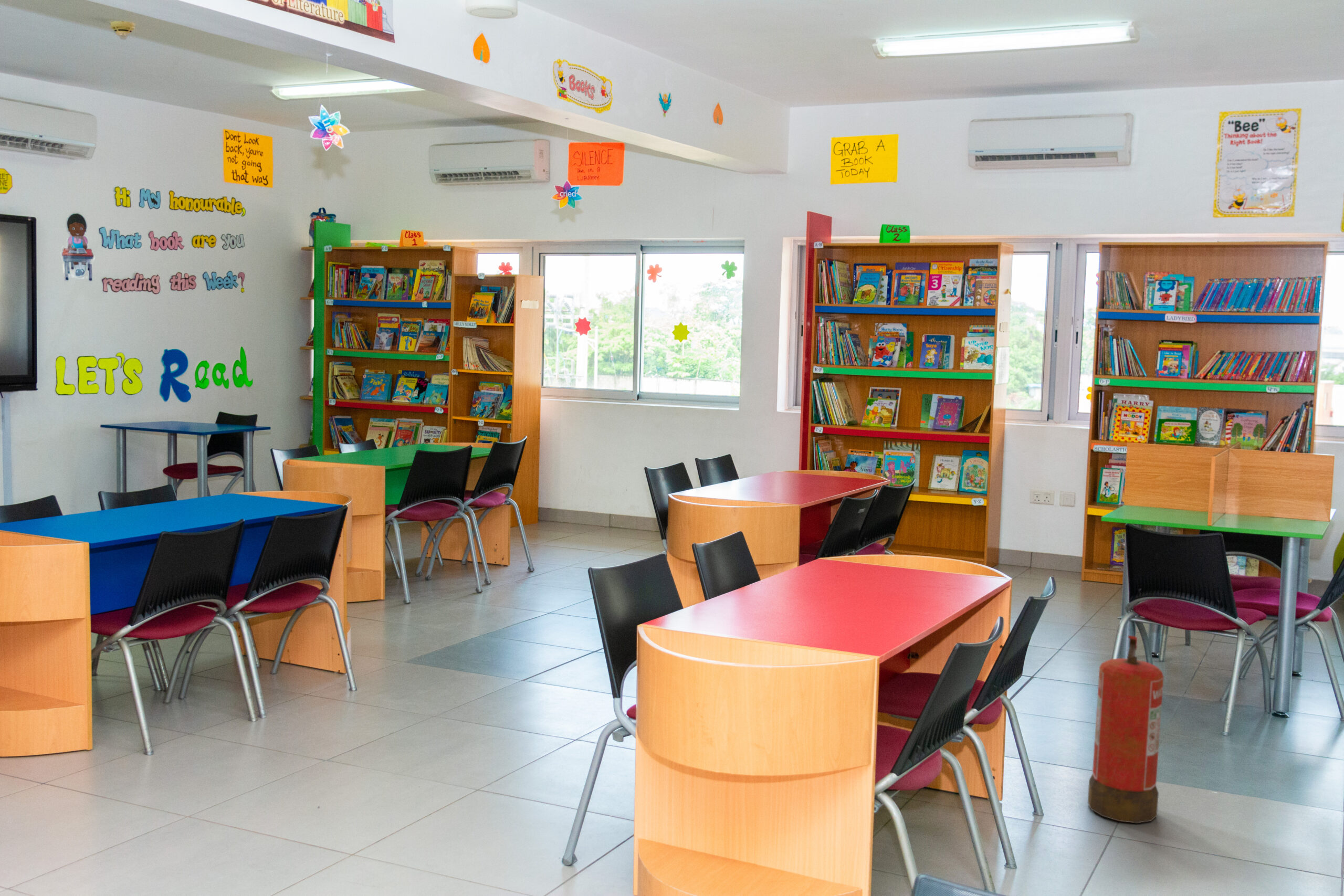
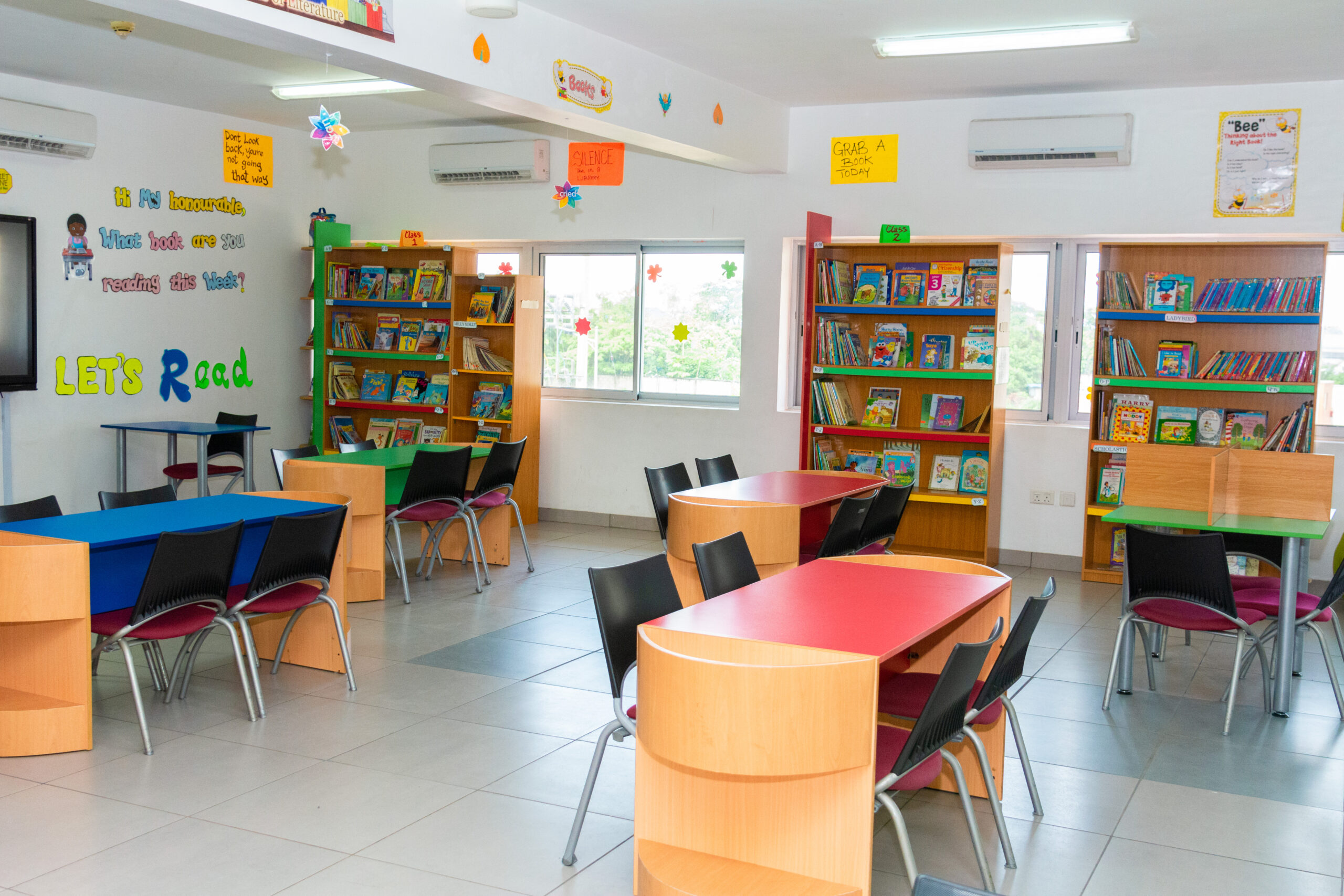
- fire extinguisher (1128, 721)
